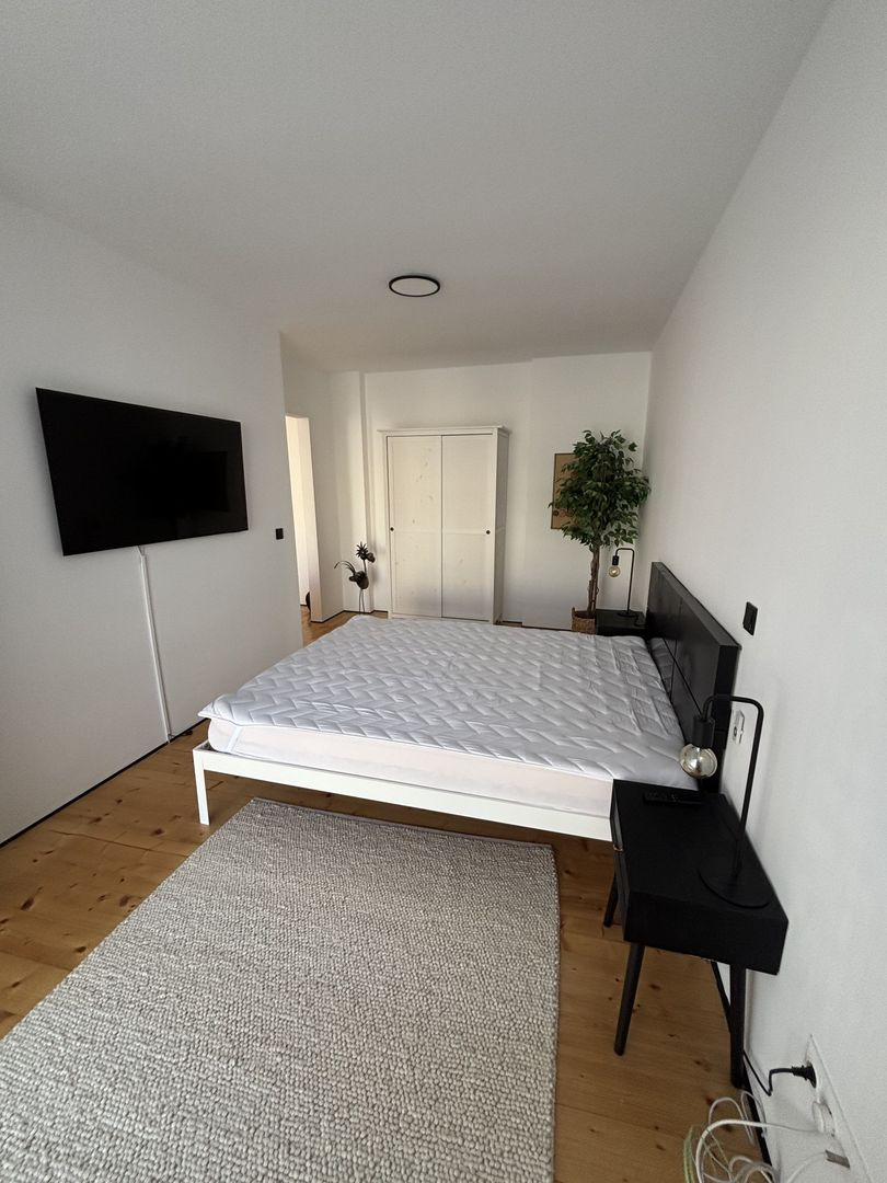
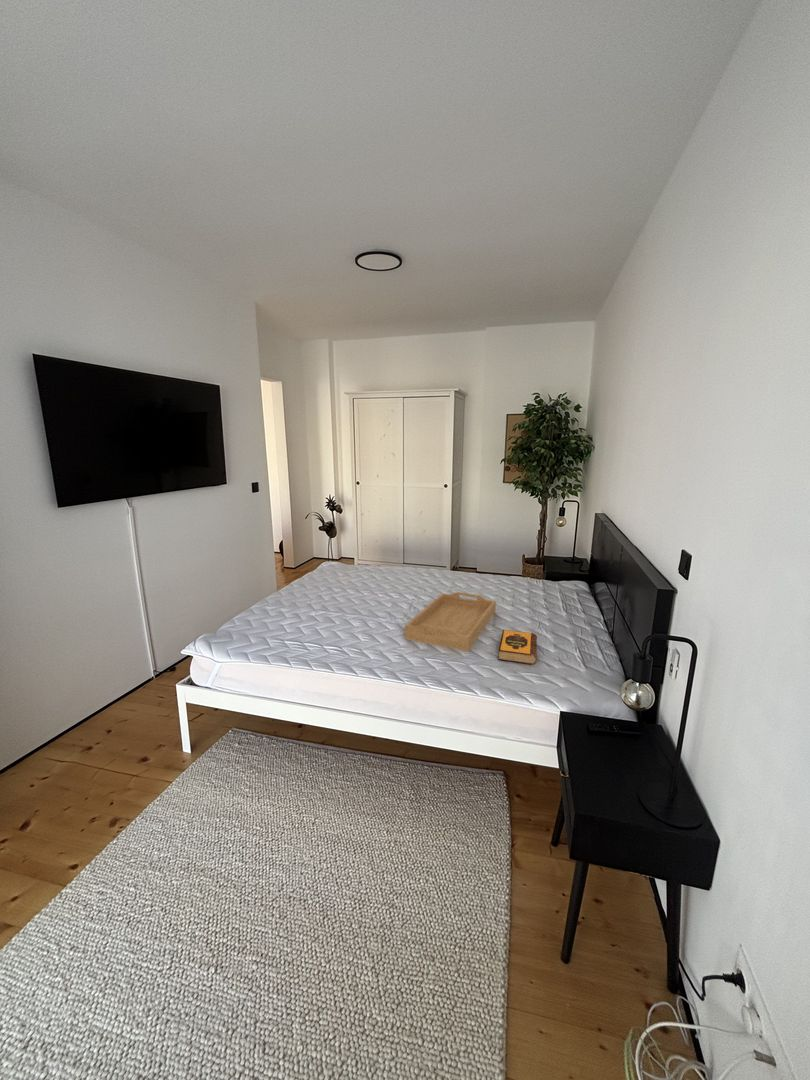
+ serving tray (453, 616)
+ hardback book (518, 646)
